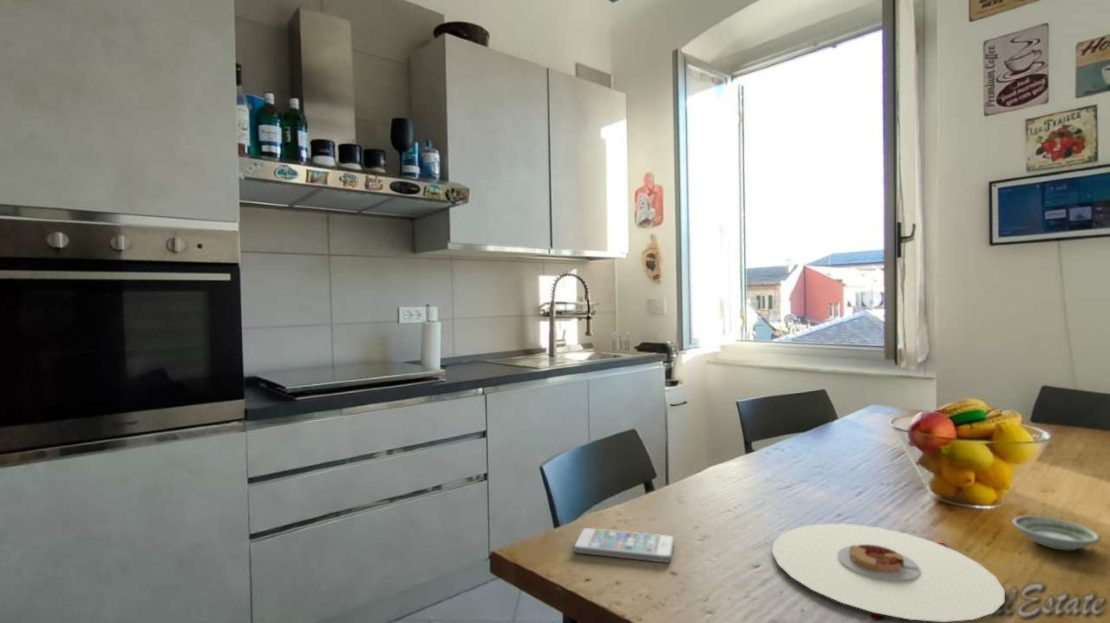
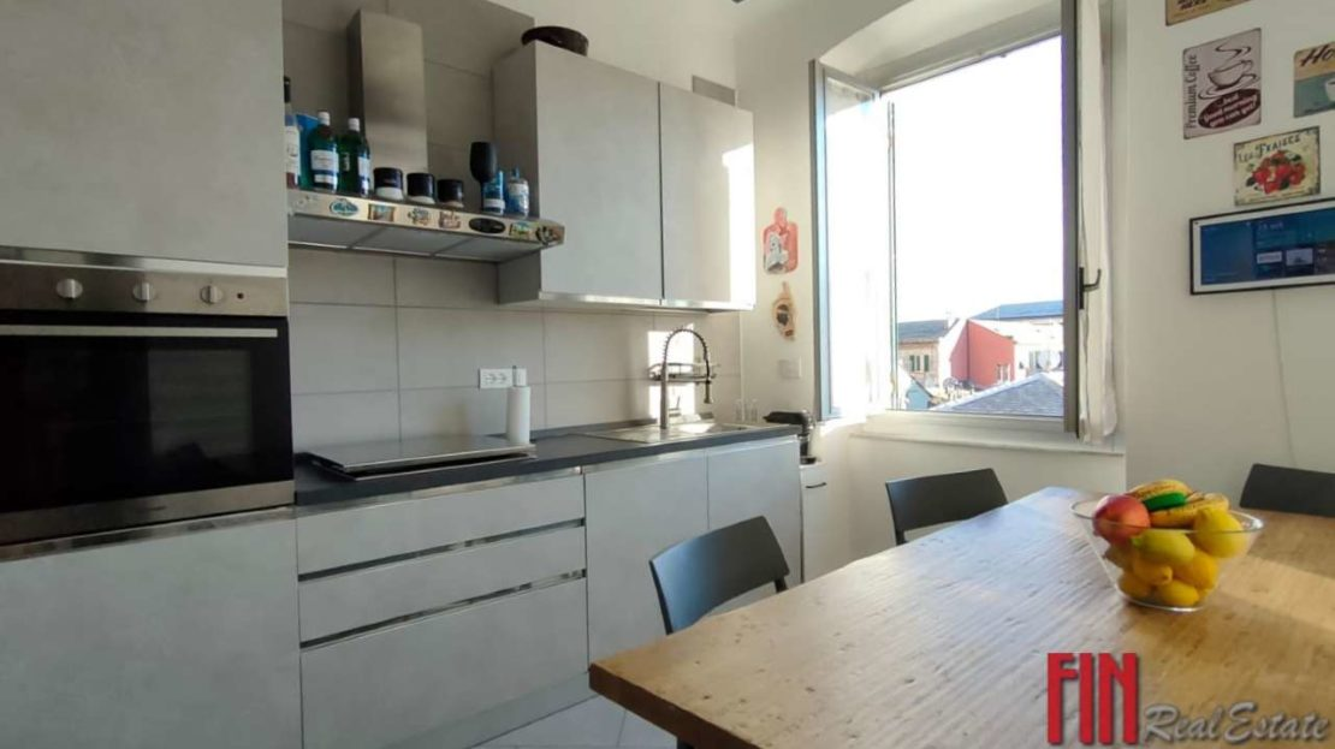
- saucer (1054, 535)
- plate (877, 557)
- smartphone (624, 544)
